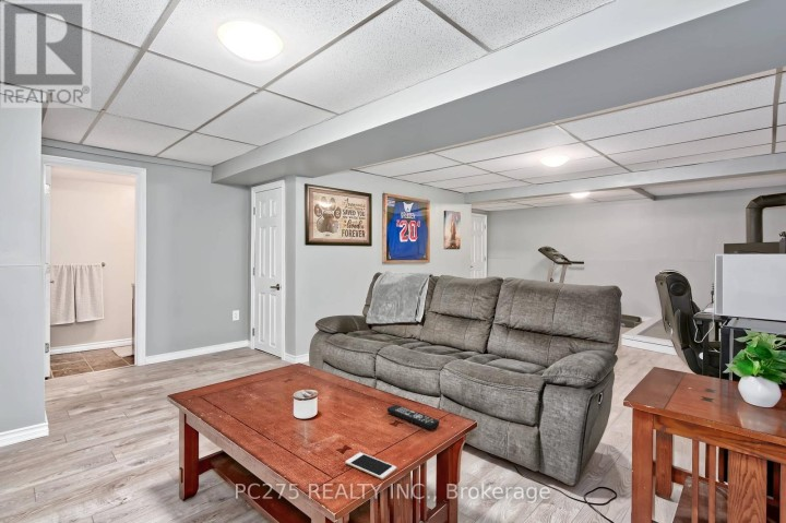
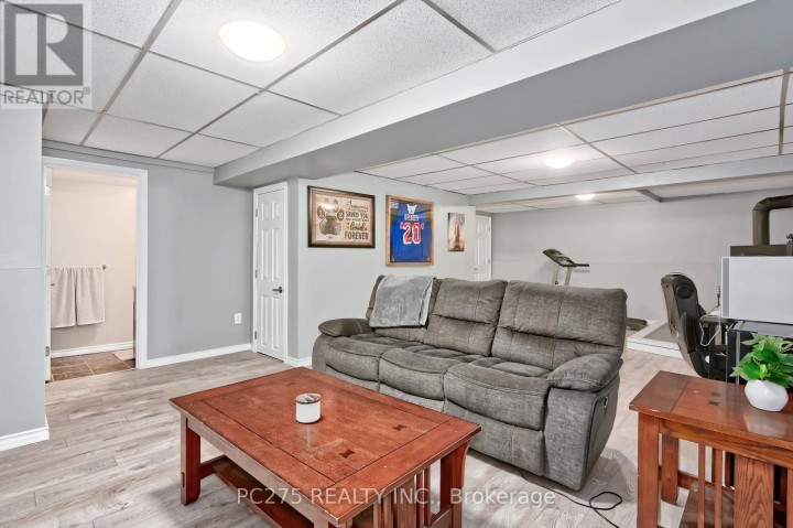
- remote control (412, 416)
- cell phone (370, 464)
